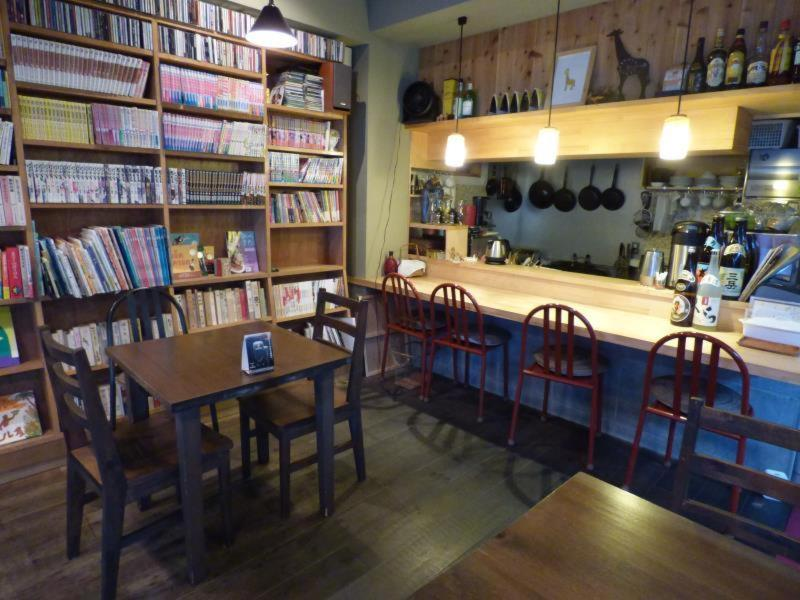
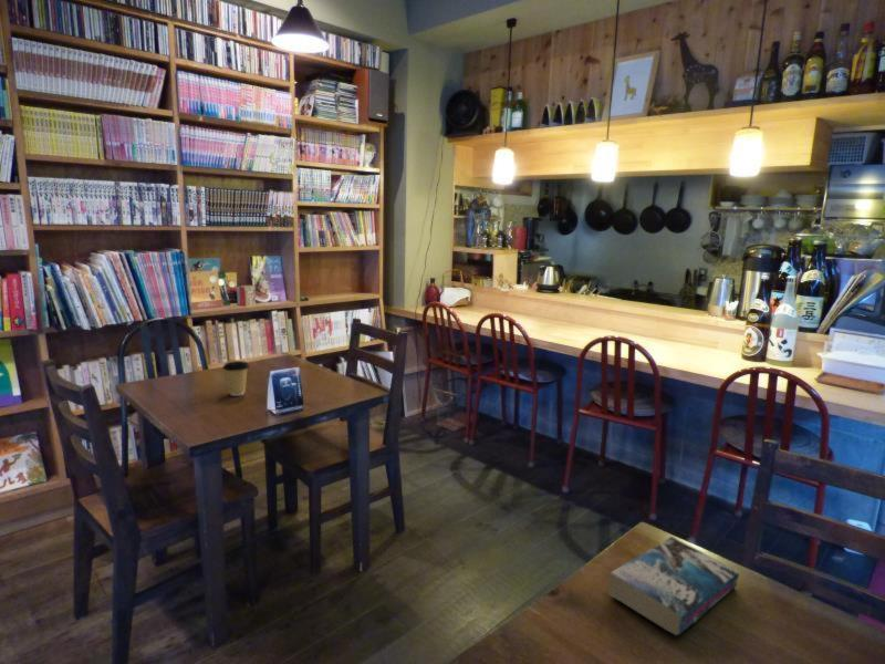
+ coffee cup (236, 377)
+ book (673, 580)
